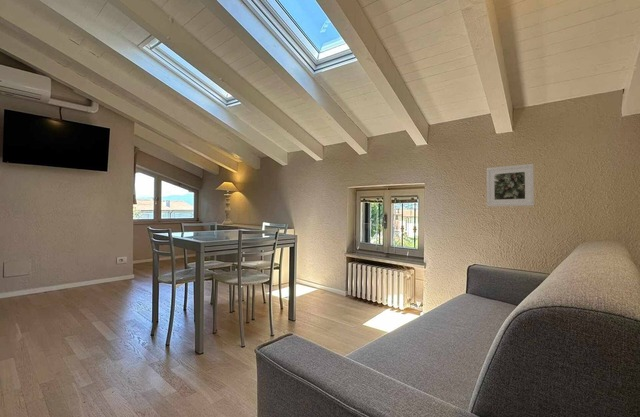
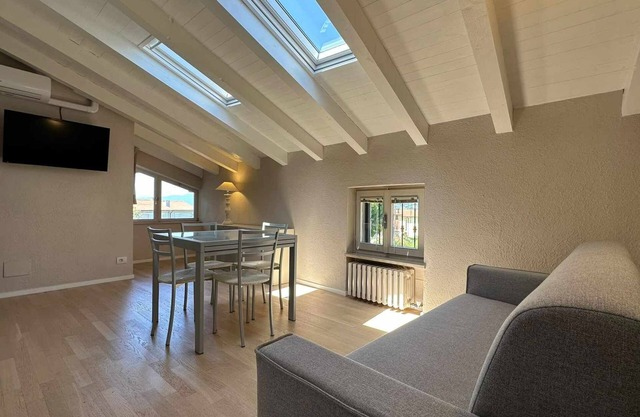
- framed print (509, 186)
